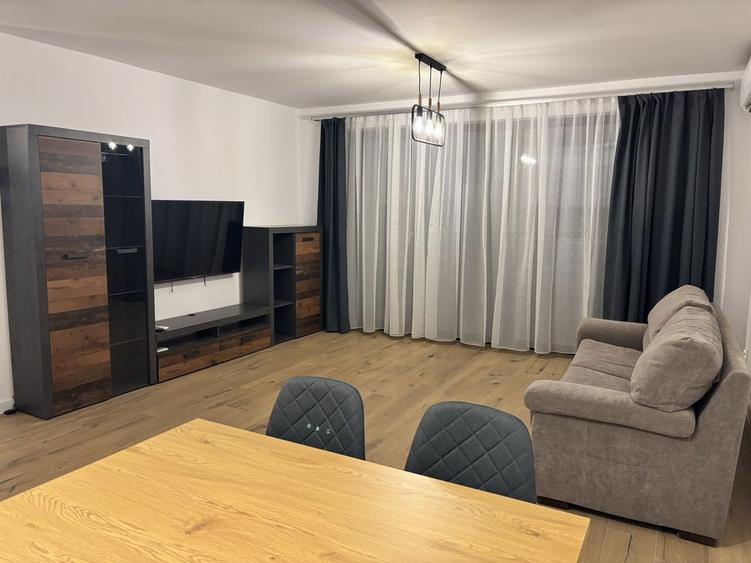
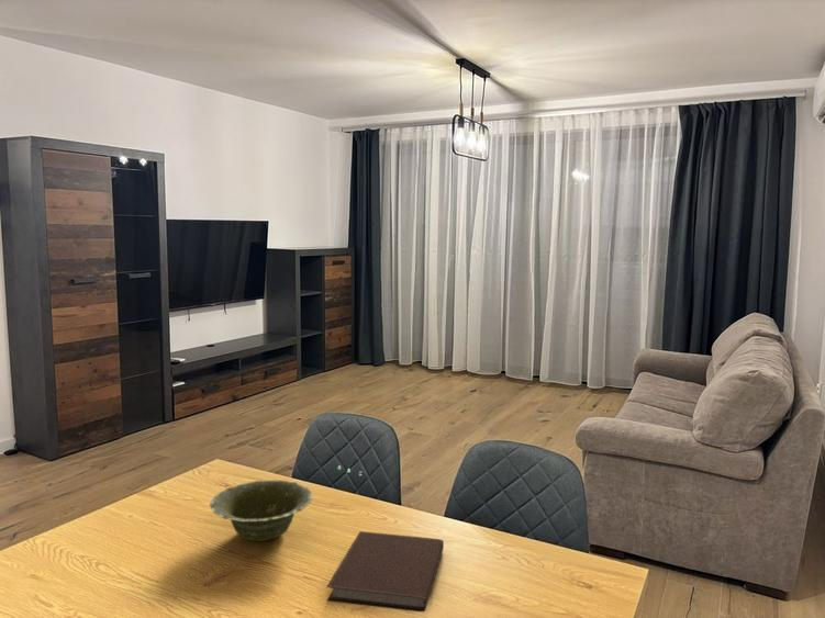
+ notebook (389, 568)
+ dish (263, 516)
